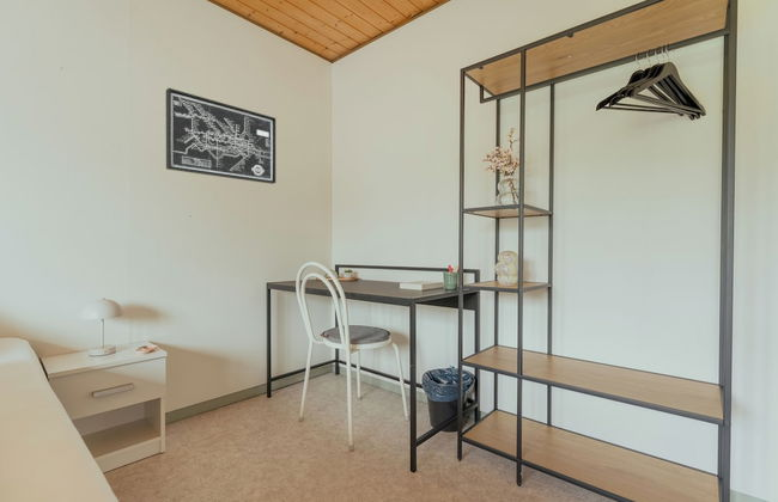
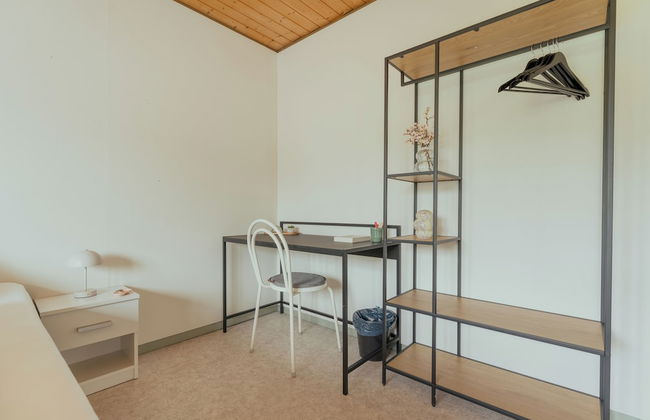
- wall art (225, 141)
